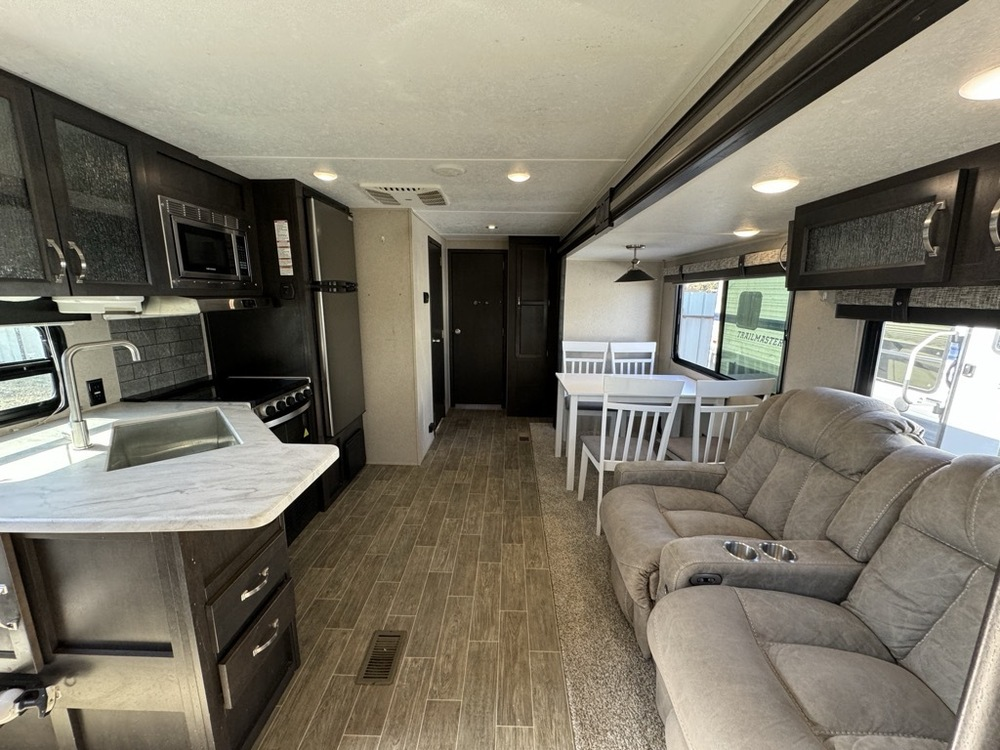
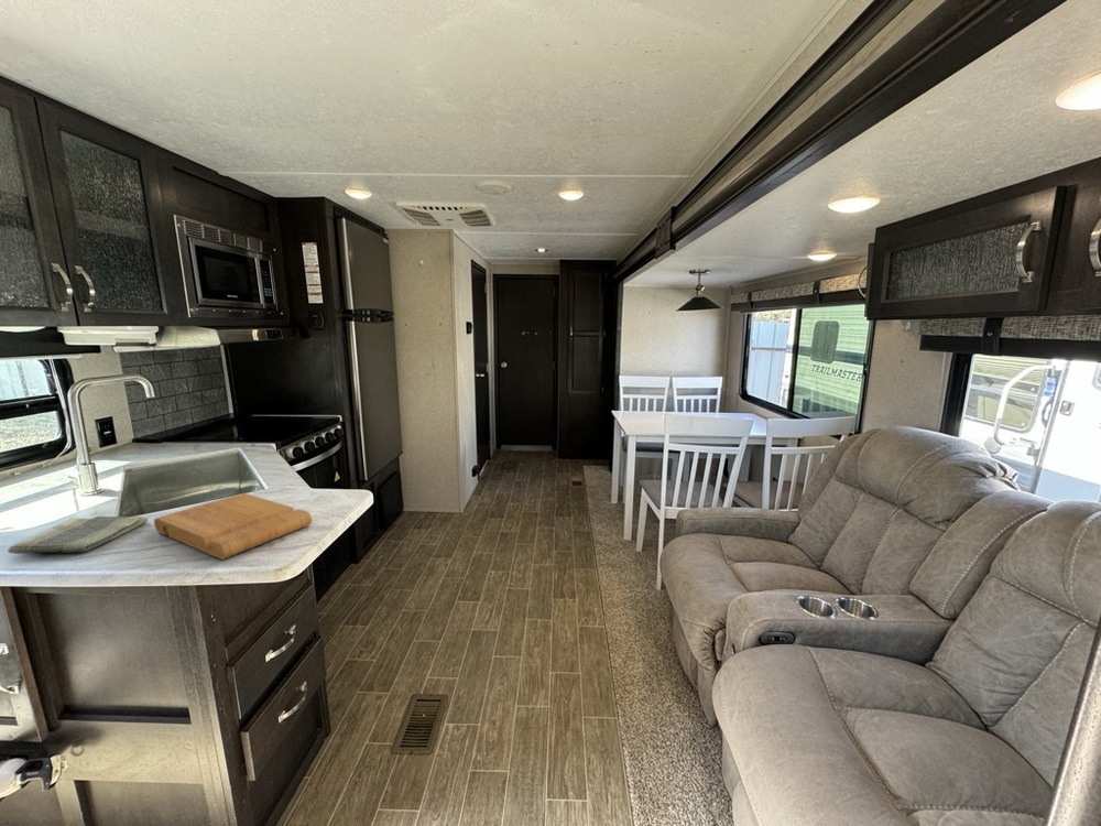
+ cutting board (233, 521)
+ dish towel (84, 531)
